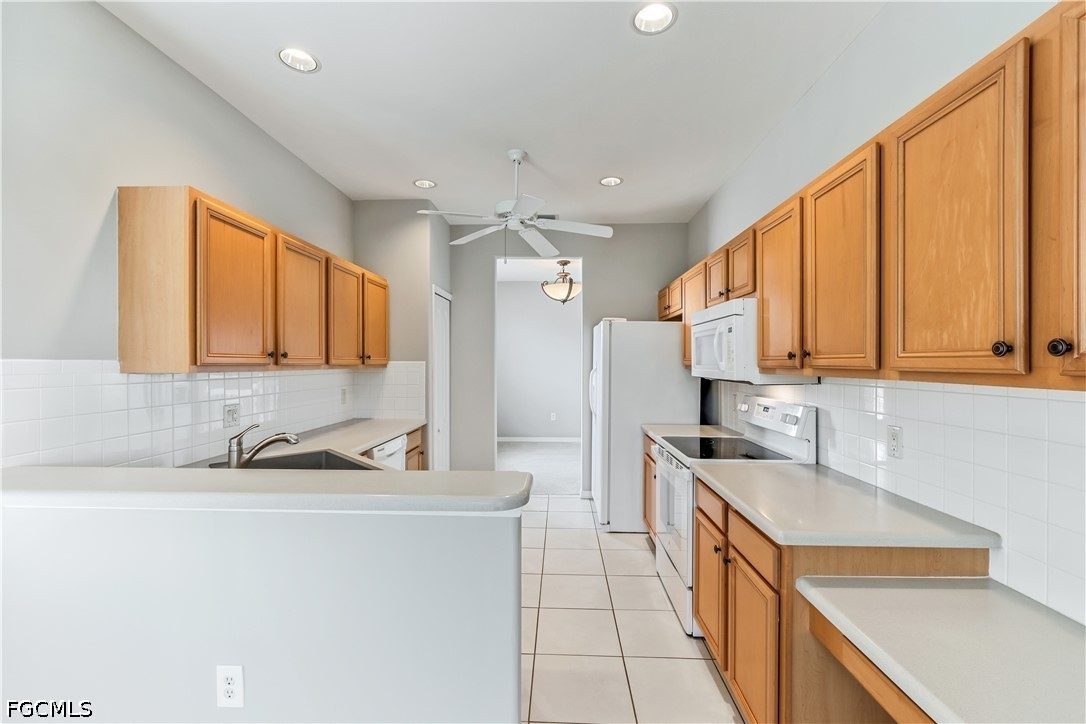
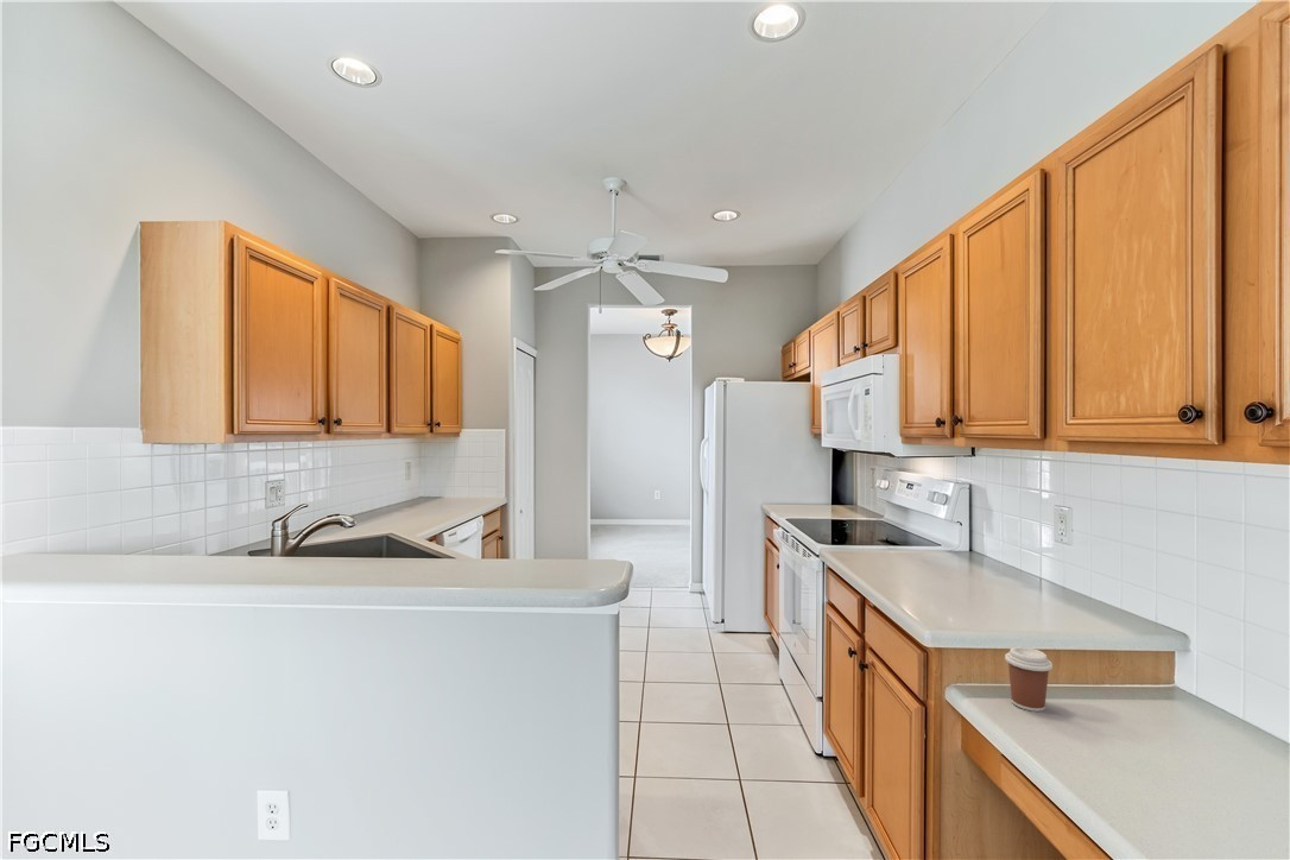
+ coffee cup (1027, 678)
